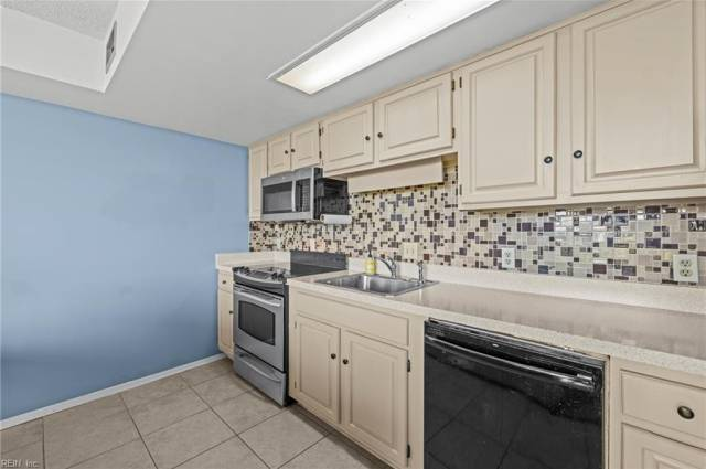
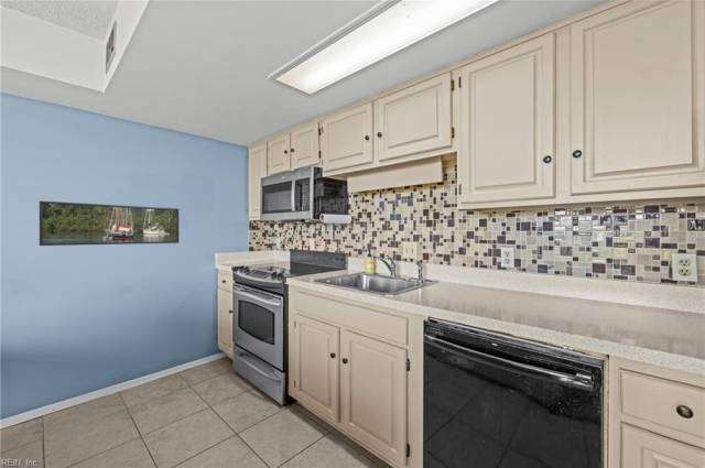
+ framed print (118, 225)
